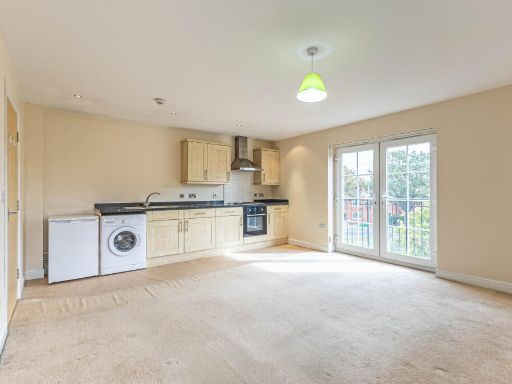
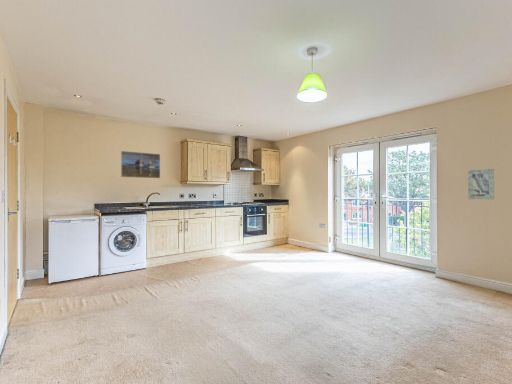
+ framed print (141, 165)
+ wall art (480, 184)
